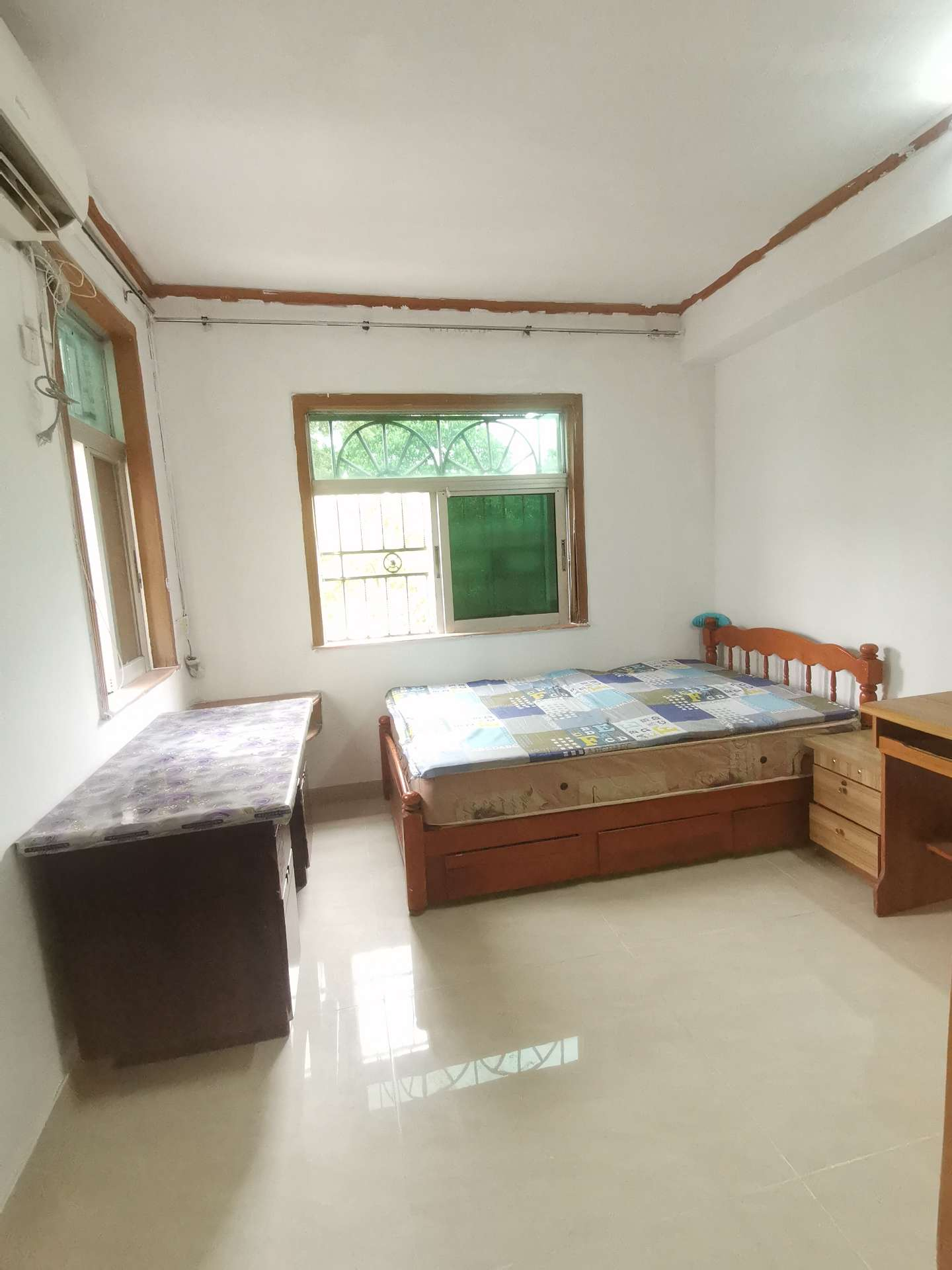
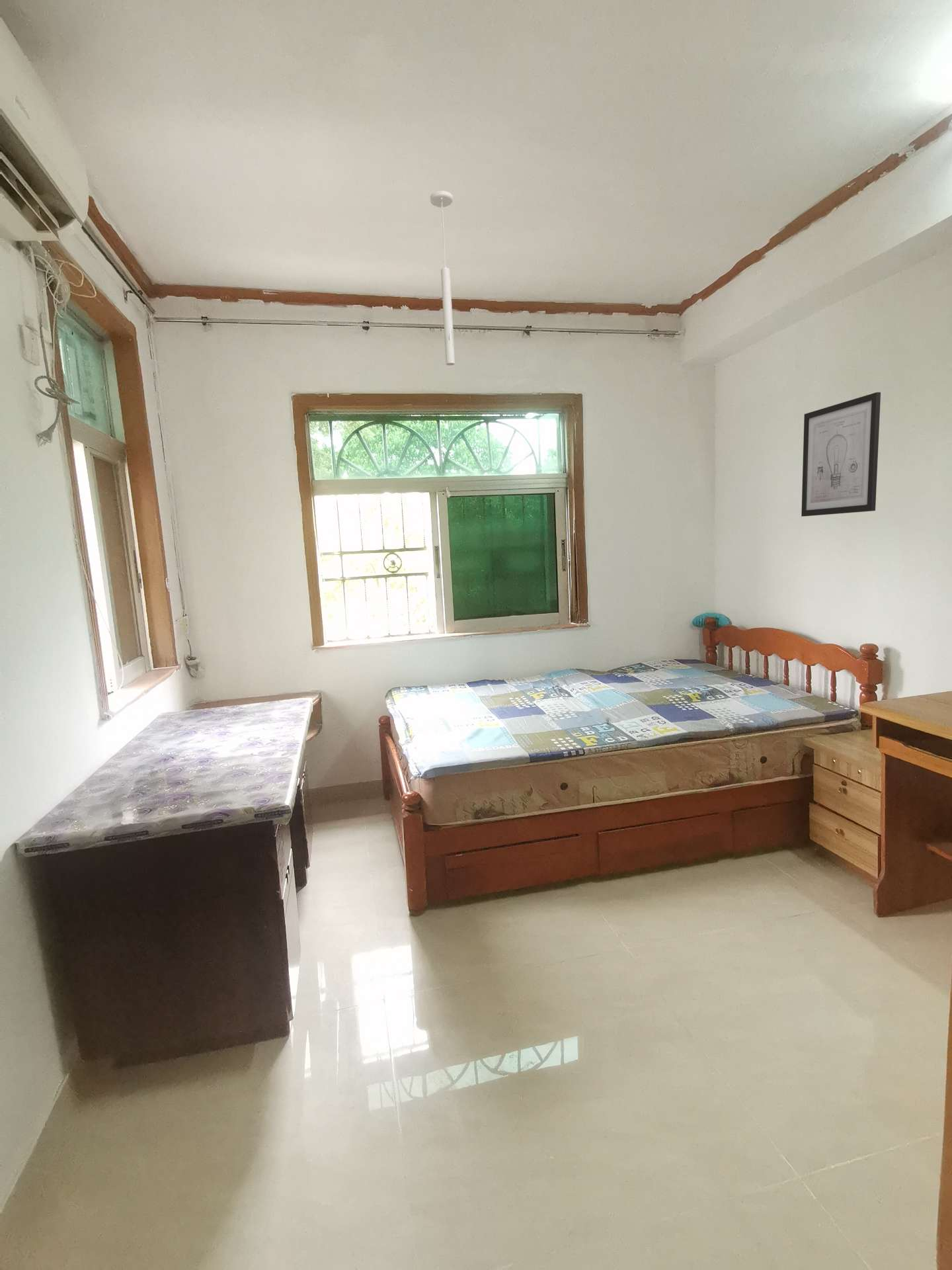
+ wall art (838, 459)
+ ceiling light (446, 282)
